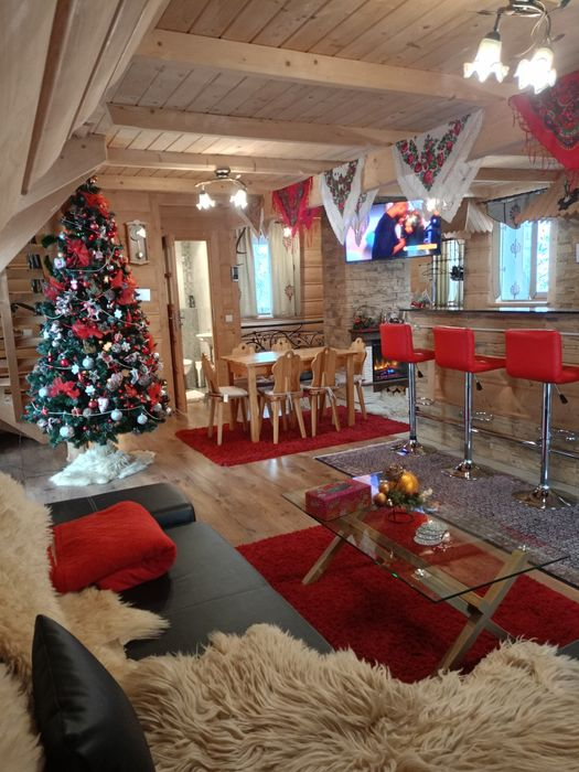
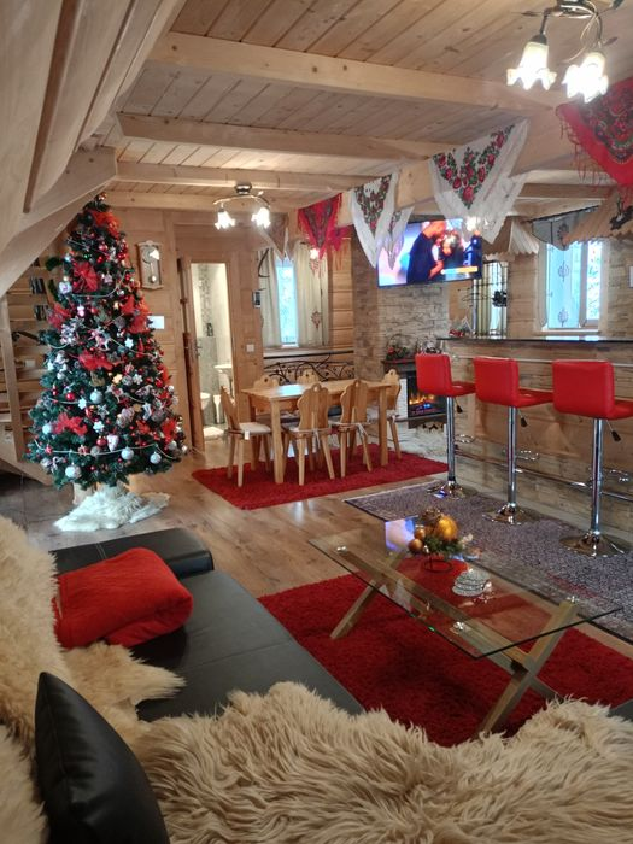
- tissue box (339, 498)
